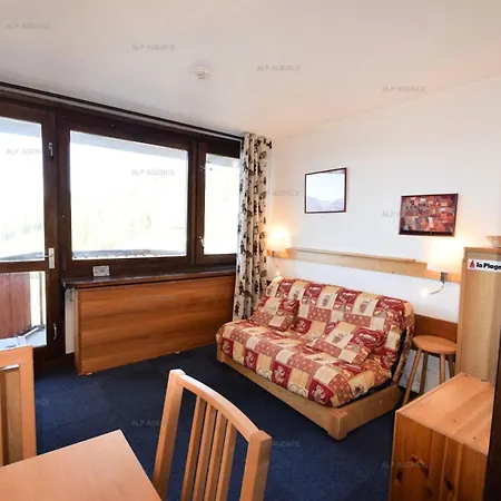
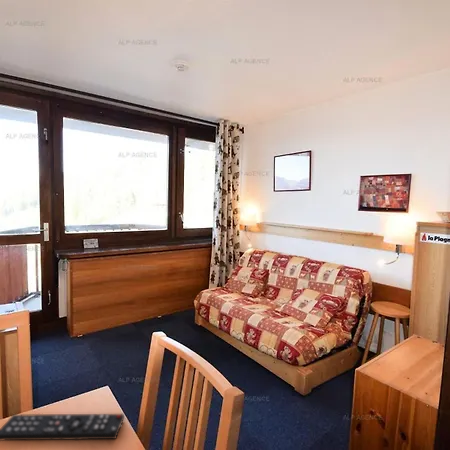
+ remote control (63, 425)
